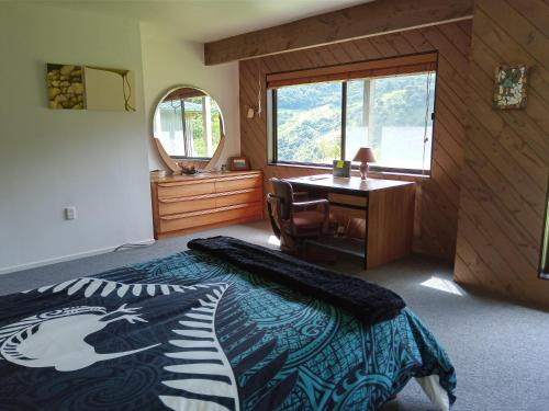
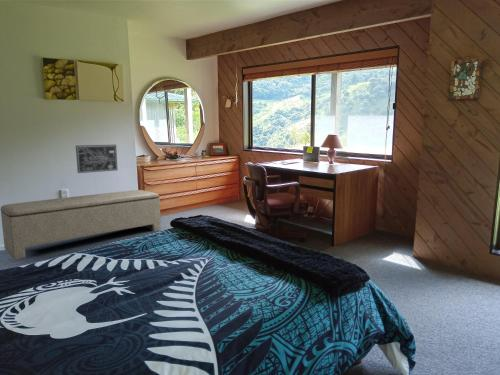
+ wall art (97, 158)
+ bench (87, 218)
